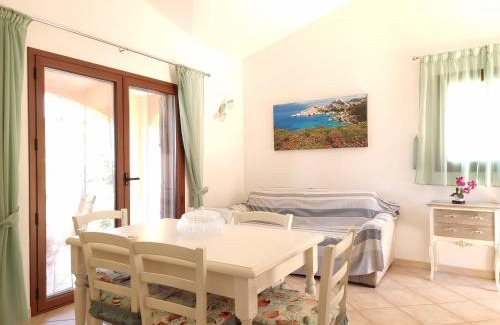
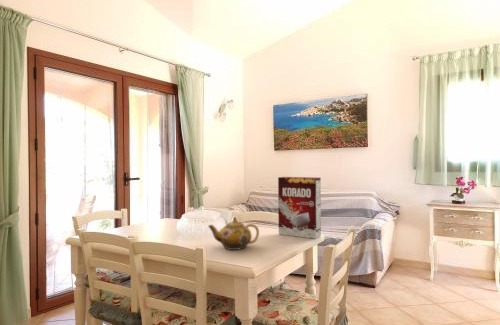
+ cereal box (299, 206)
+ teapot (234, 232)
